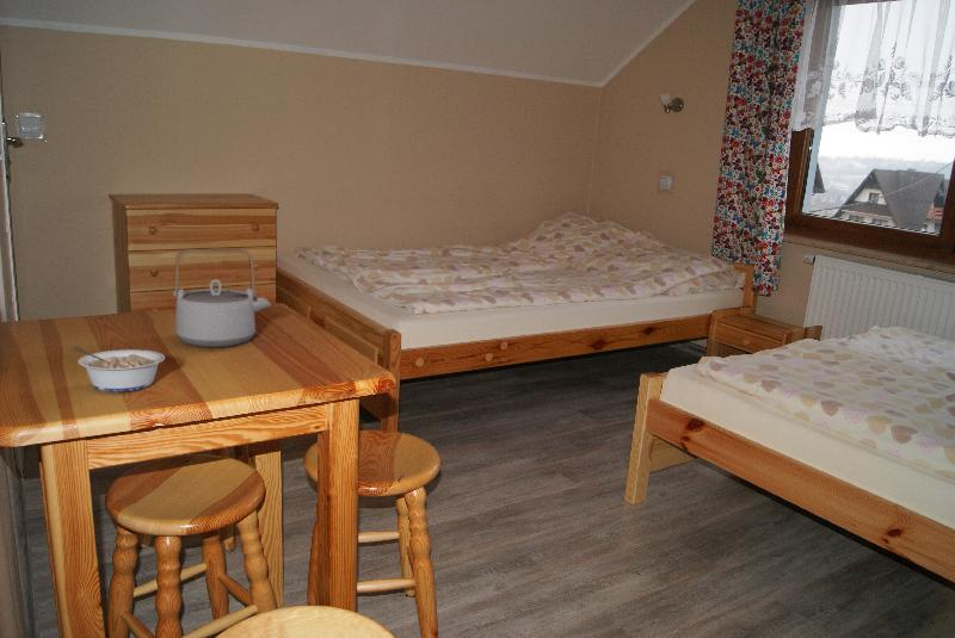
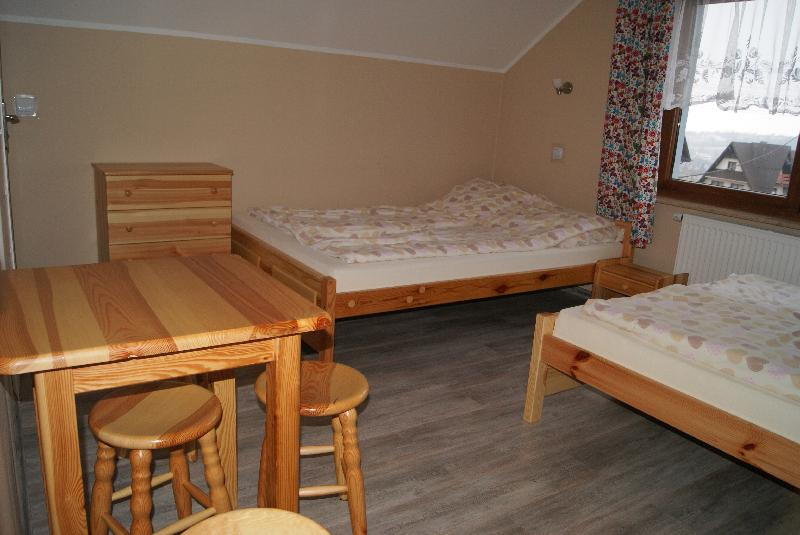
- teapot (223, 295)
- legume (118, 368)
